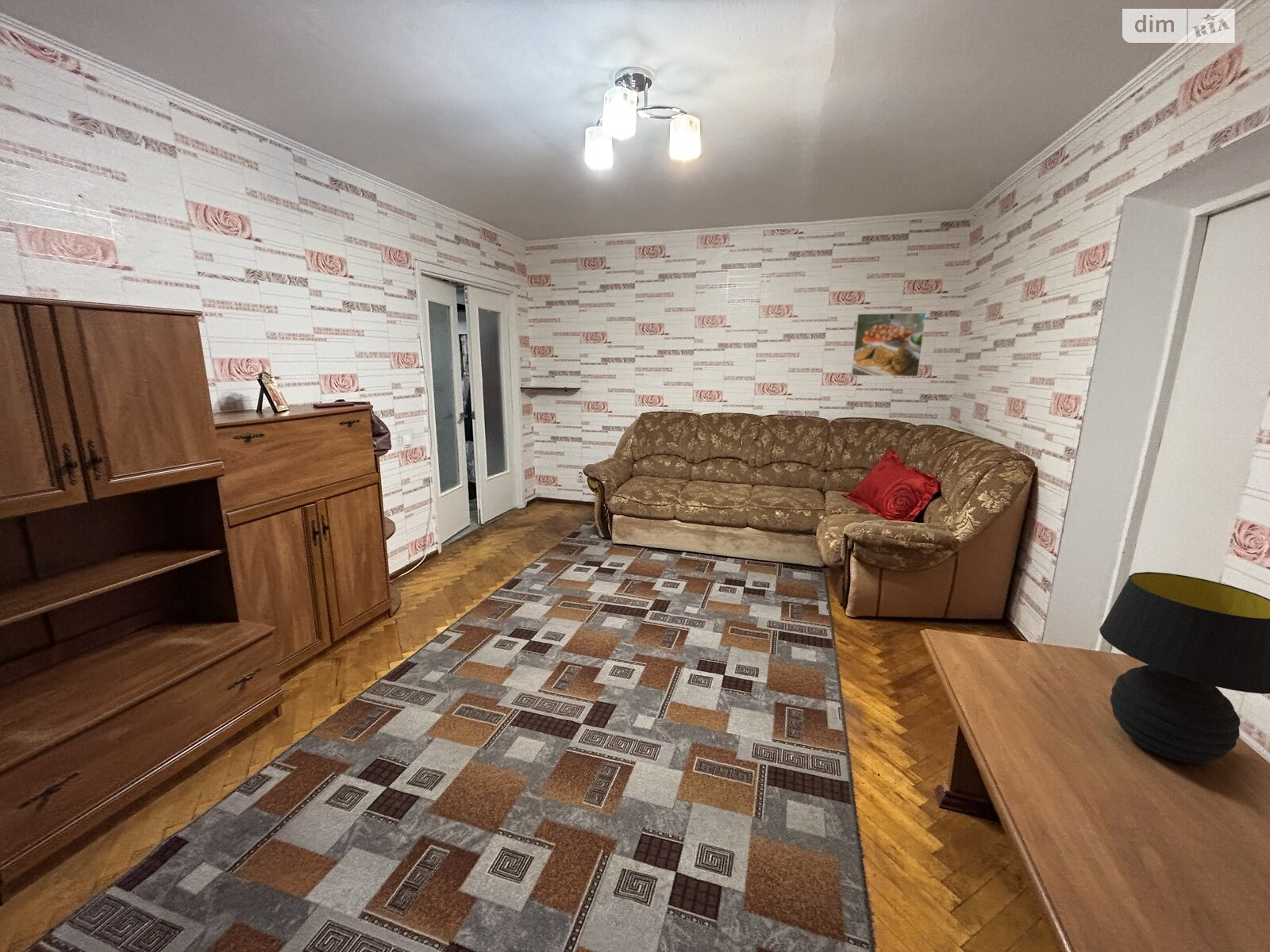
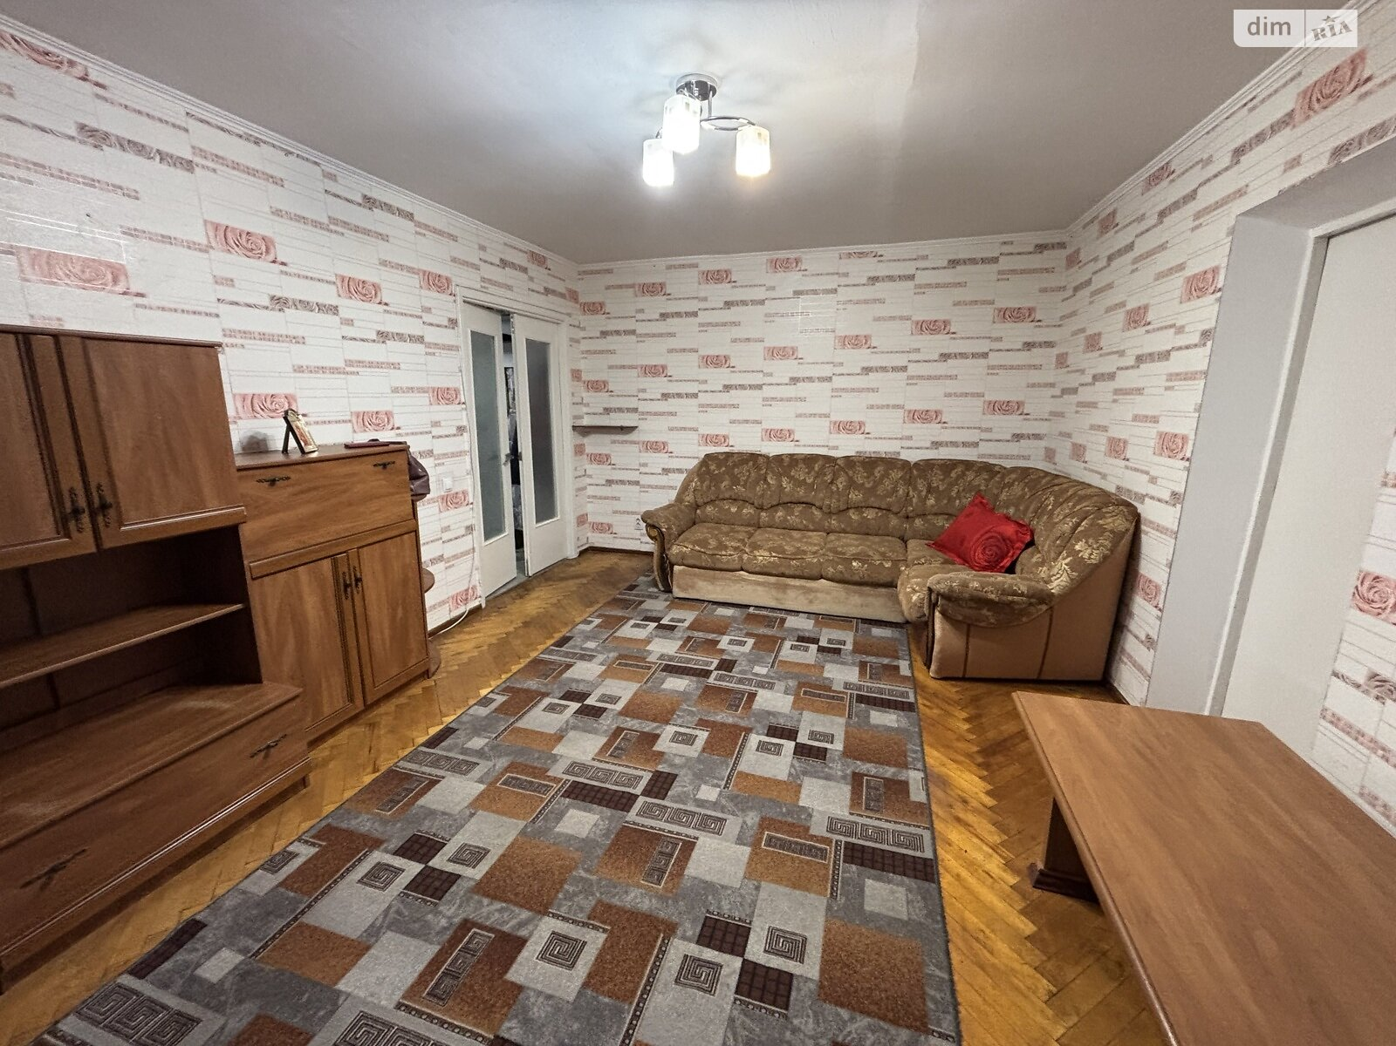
- table lamp (1181, 672)
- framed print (887, 345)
